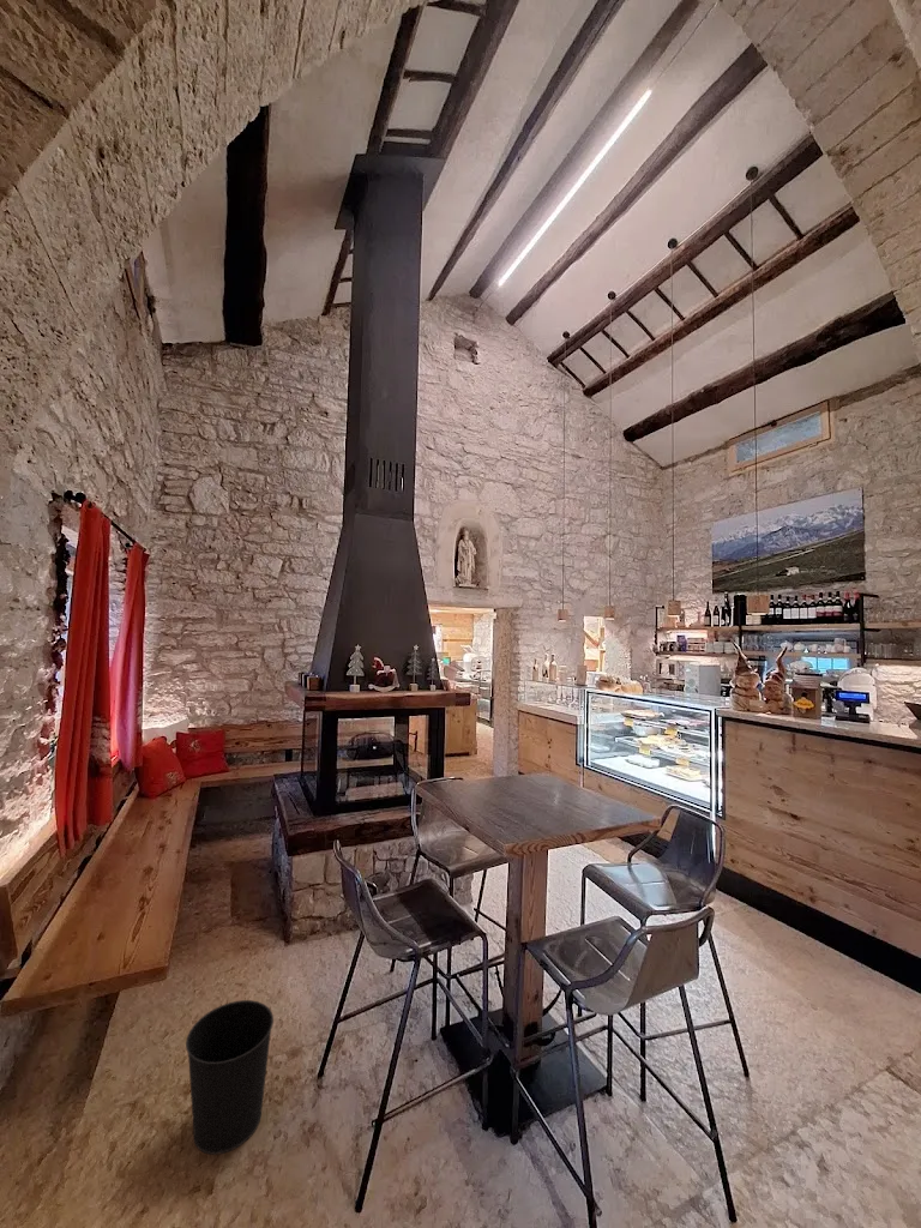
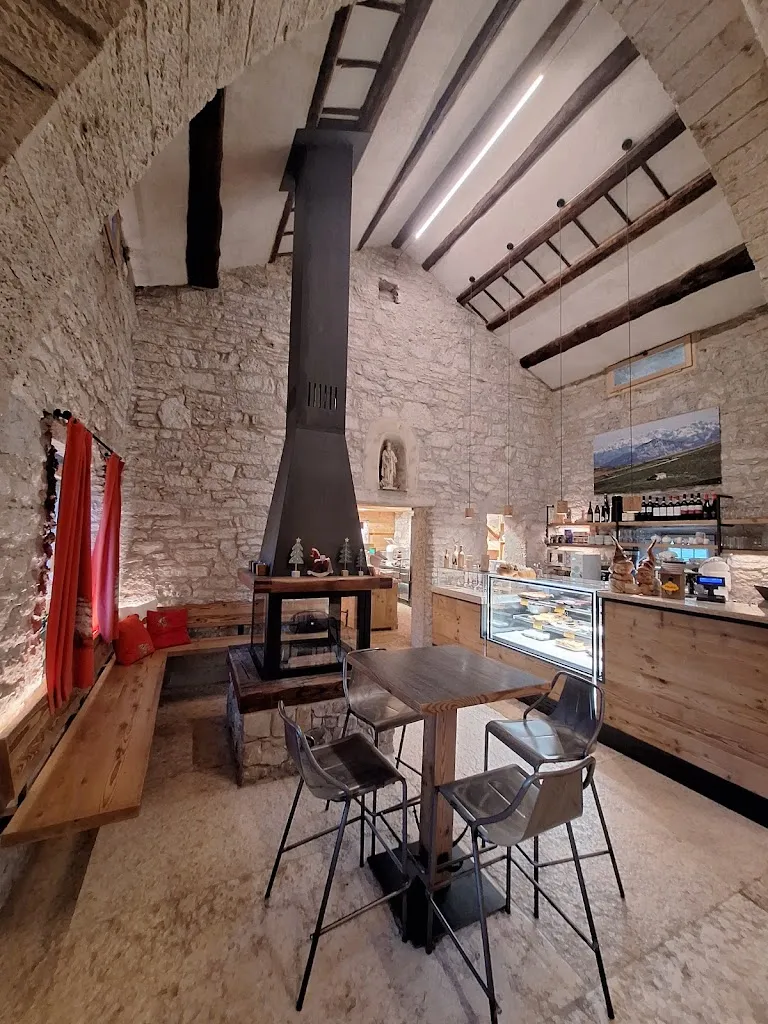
- wastebasket (229, 1076)
